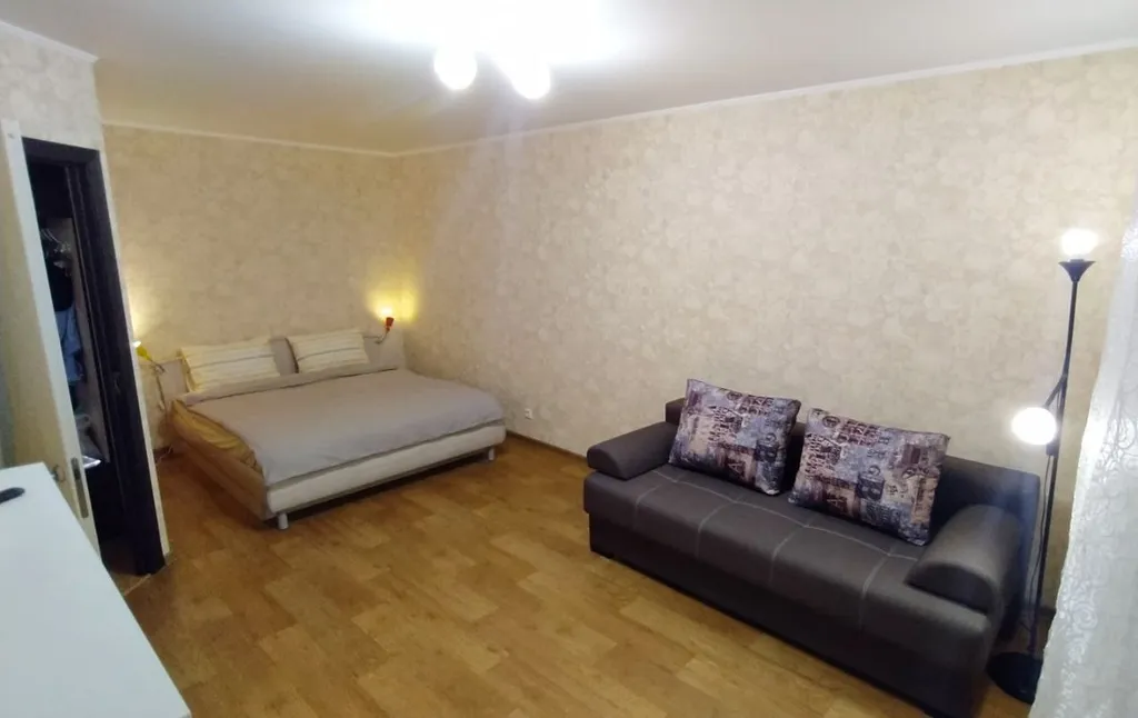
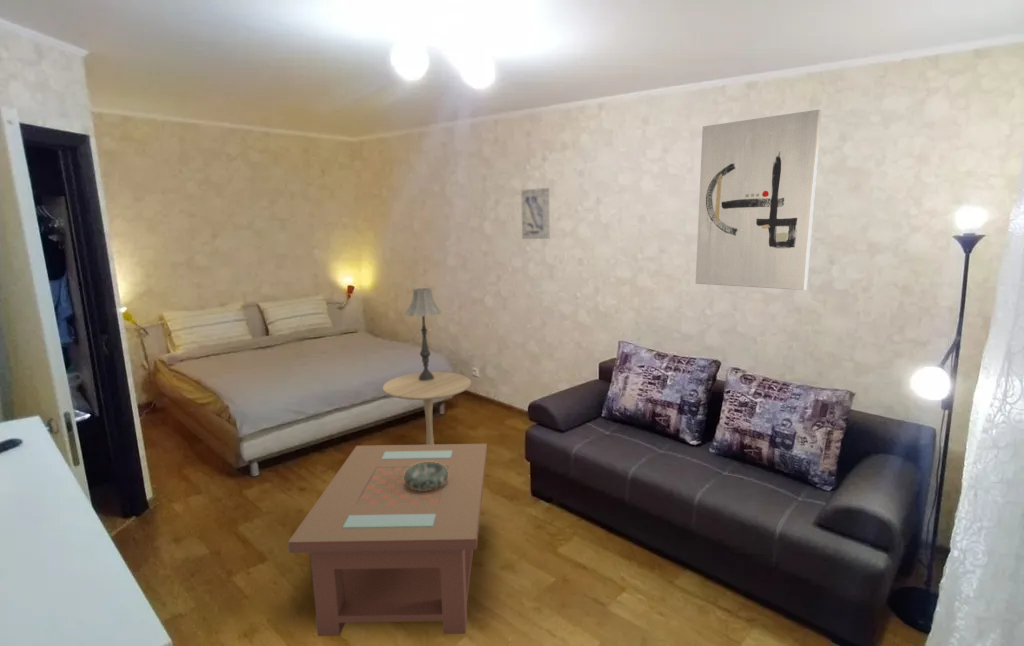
+ coffee table (407, 527)
+ side table (429, 427)
+ wall art (752, 205)
+ wall art (535, 214)
+ decorative bowl (426, 475)
+ table lamp (424, 334)
